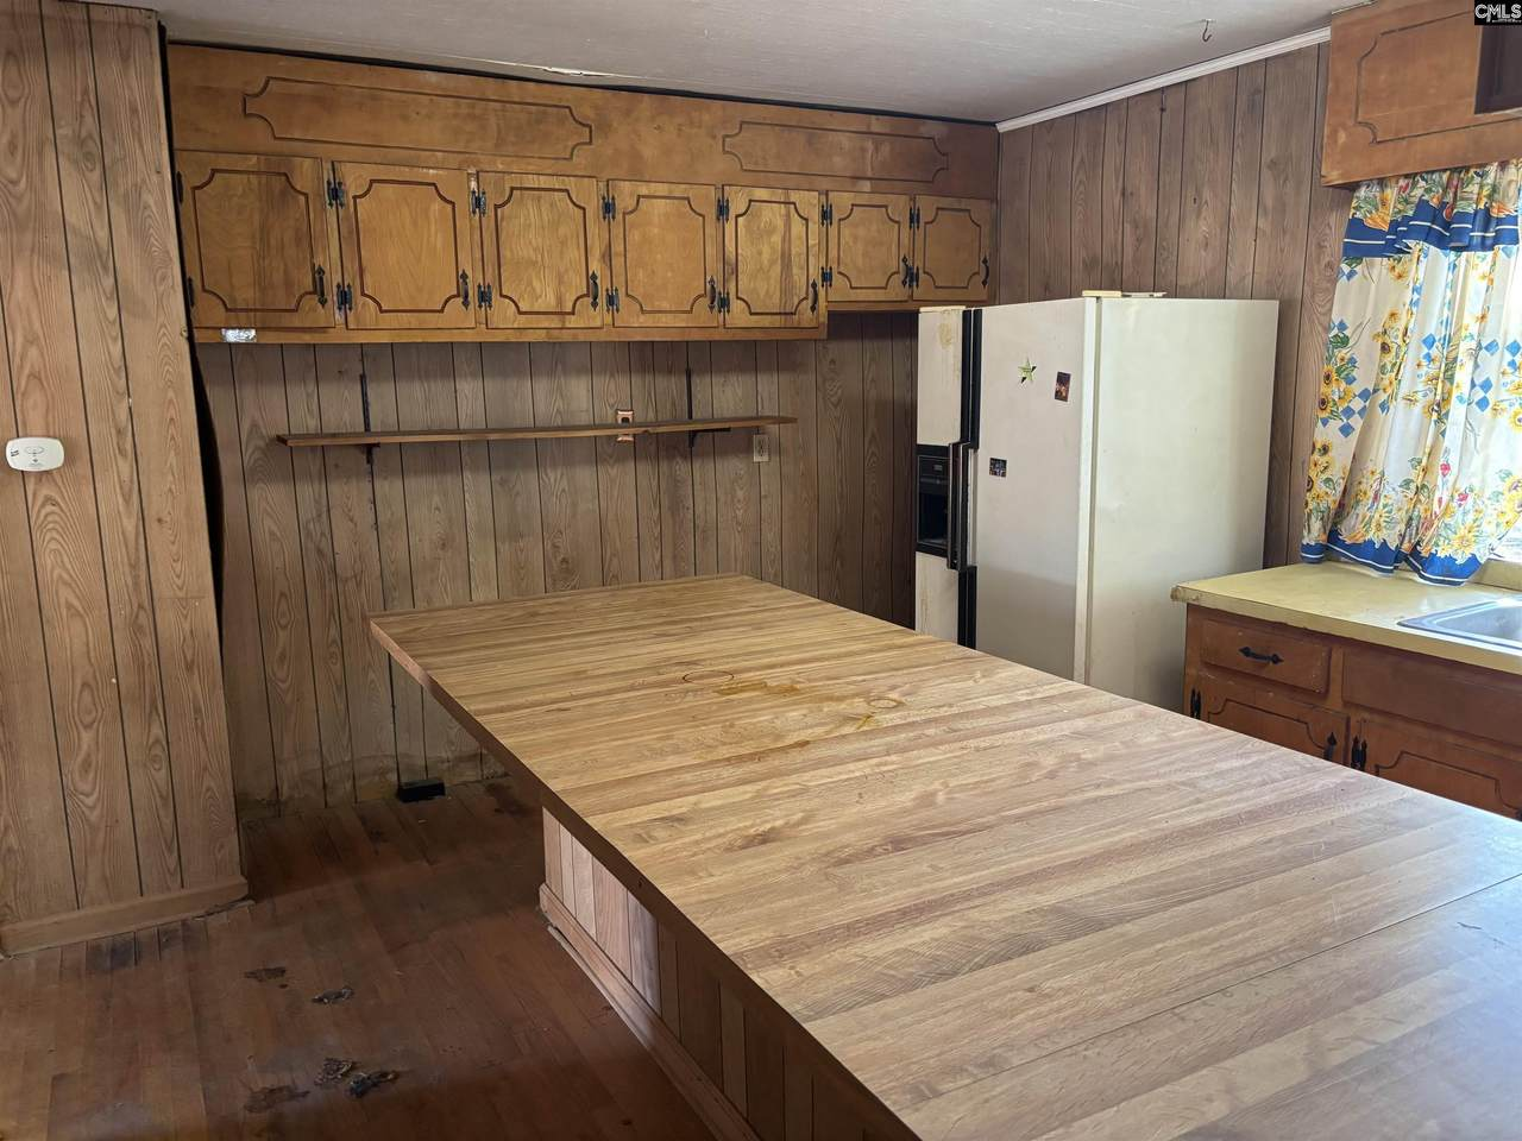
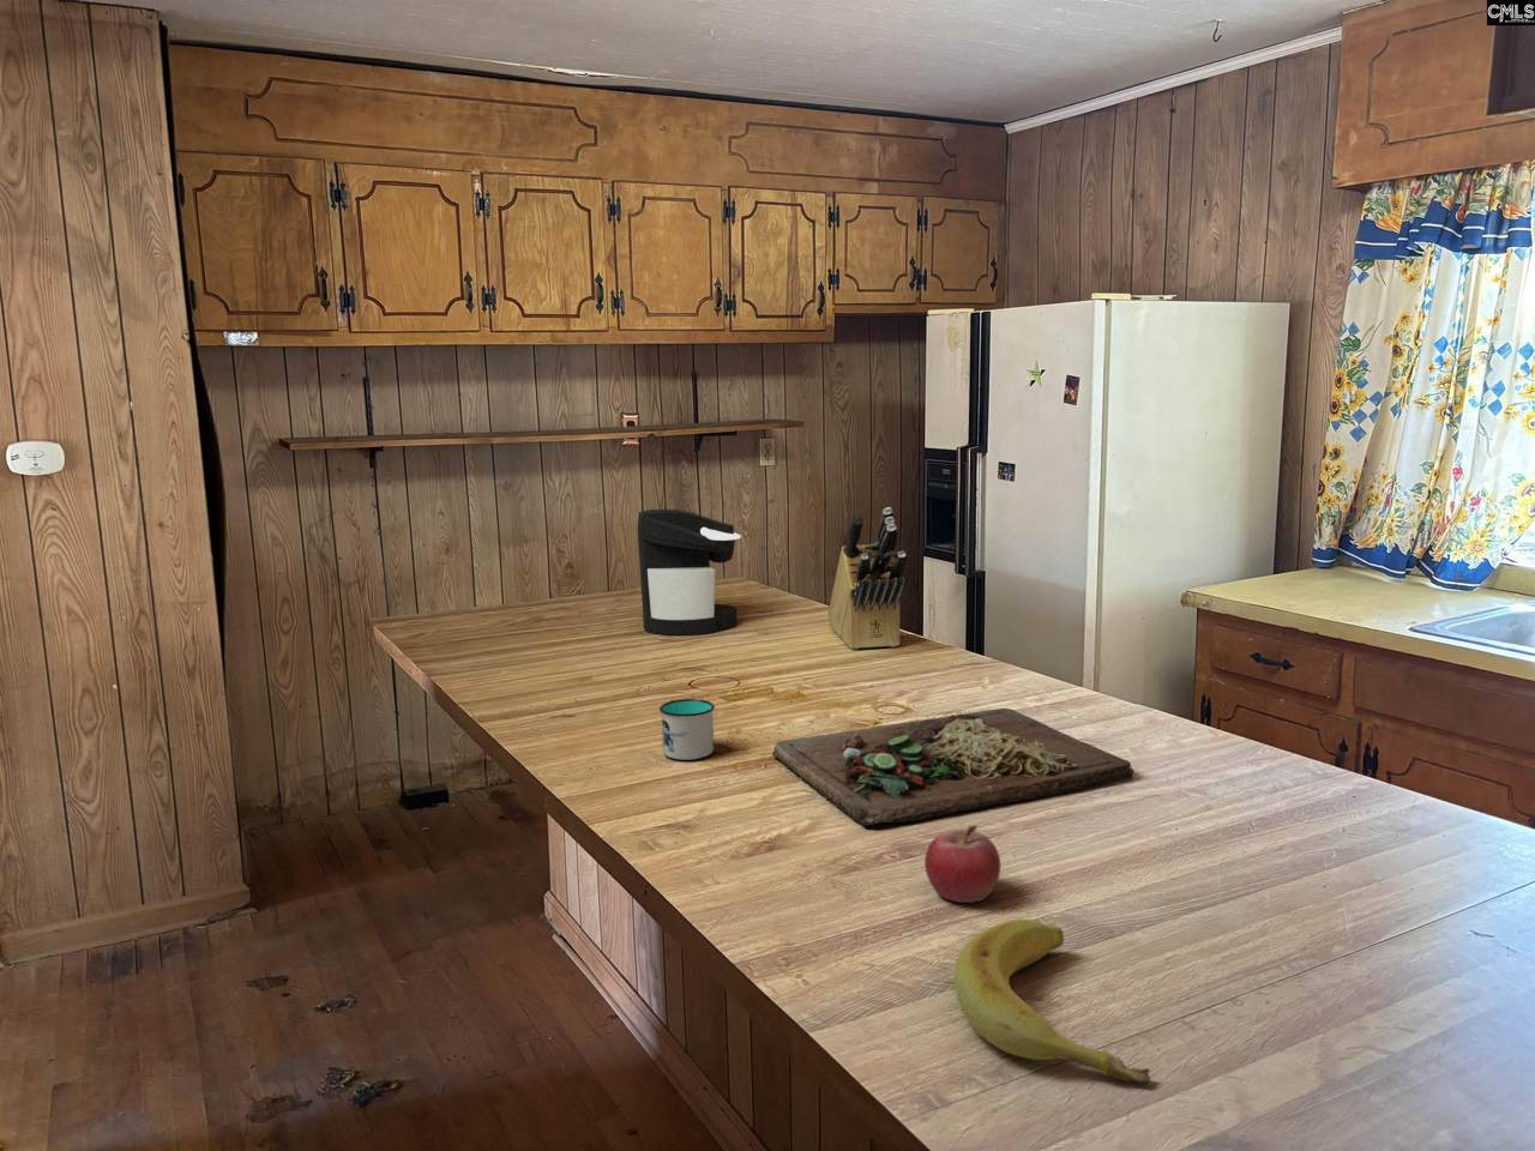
+ cutting board (948, 744)
+ knife block (865, 572)
+ fruit (962, 858)
+ coffee maker (691, 567)
+ banana (1035, 1011)
+ mug (685, 727)
